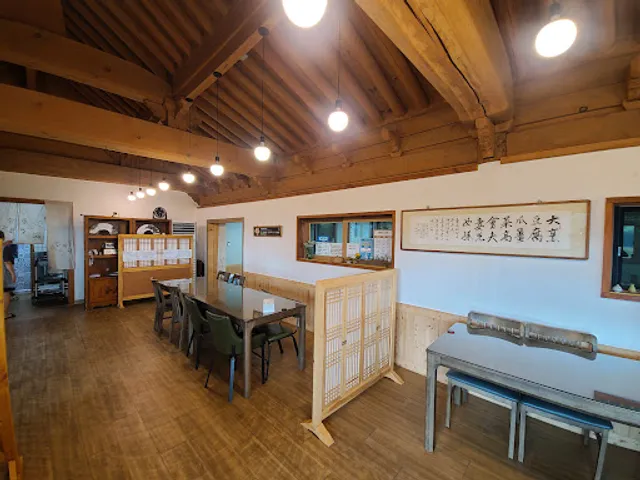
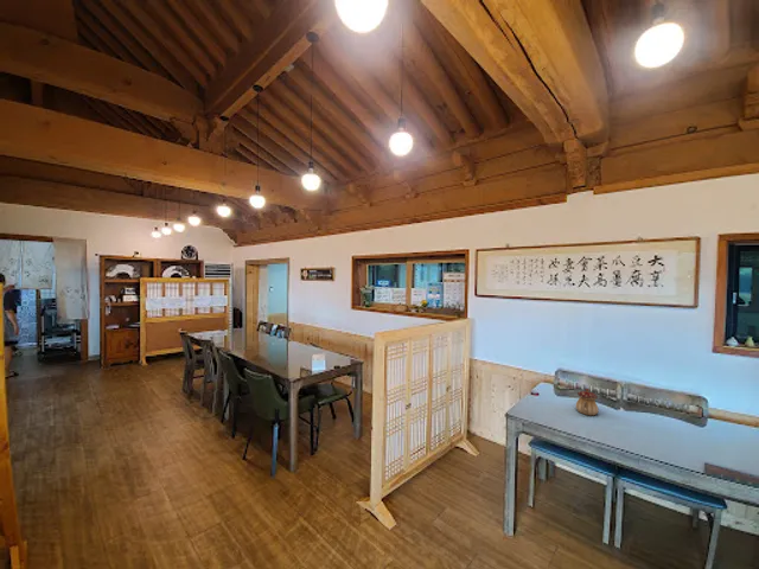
+ teapot (586, 401)
